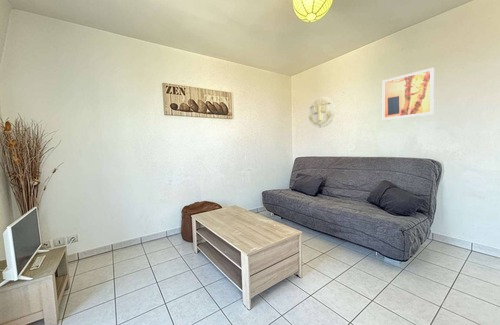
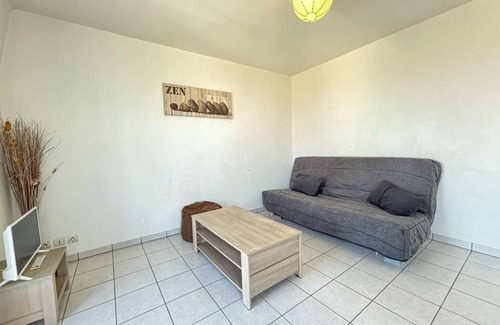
- wall art (406, 96)
- wall decoration (320, 112)
